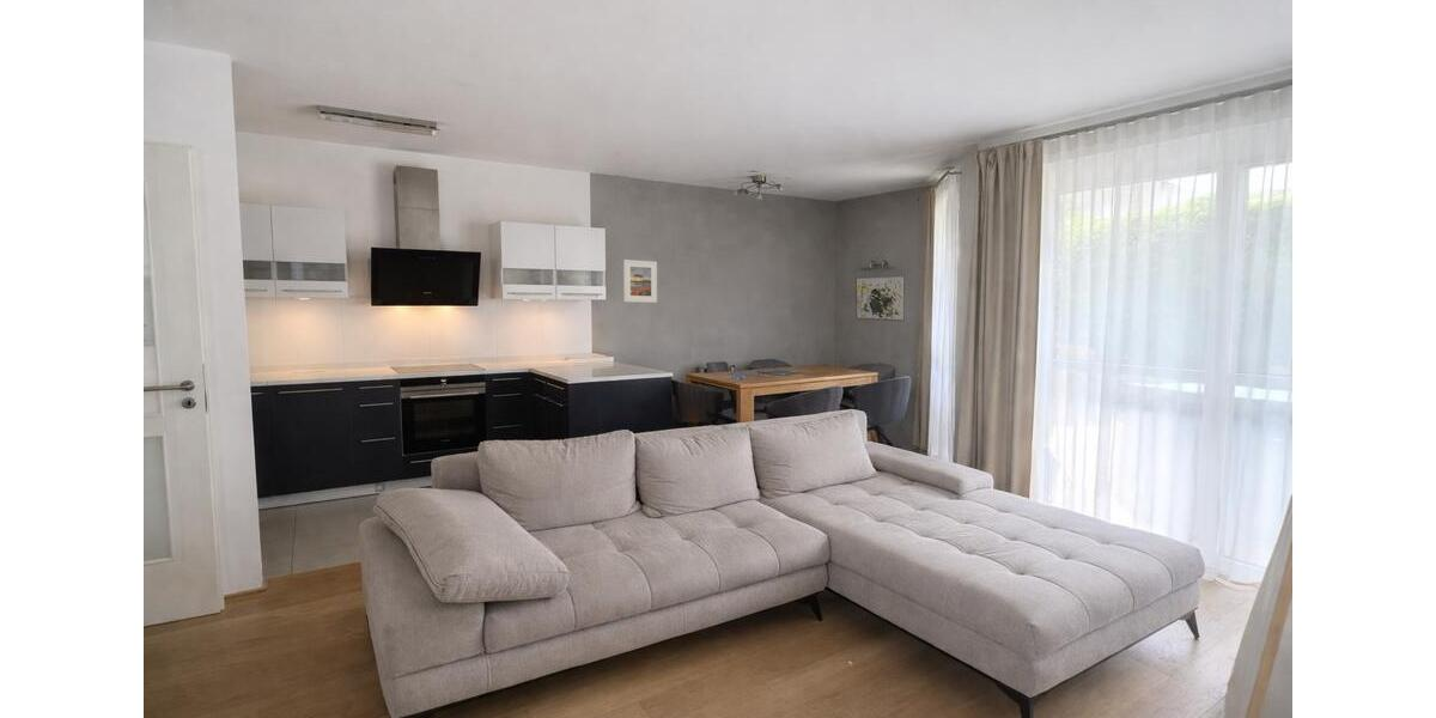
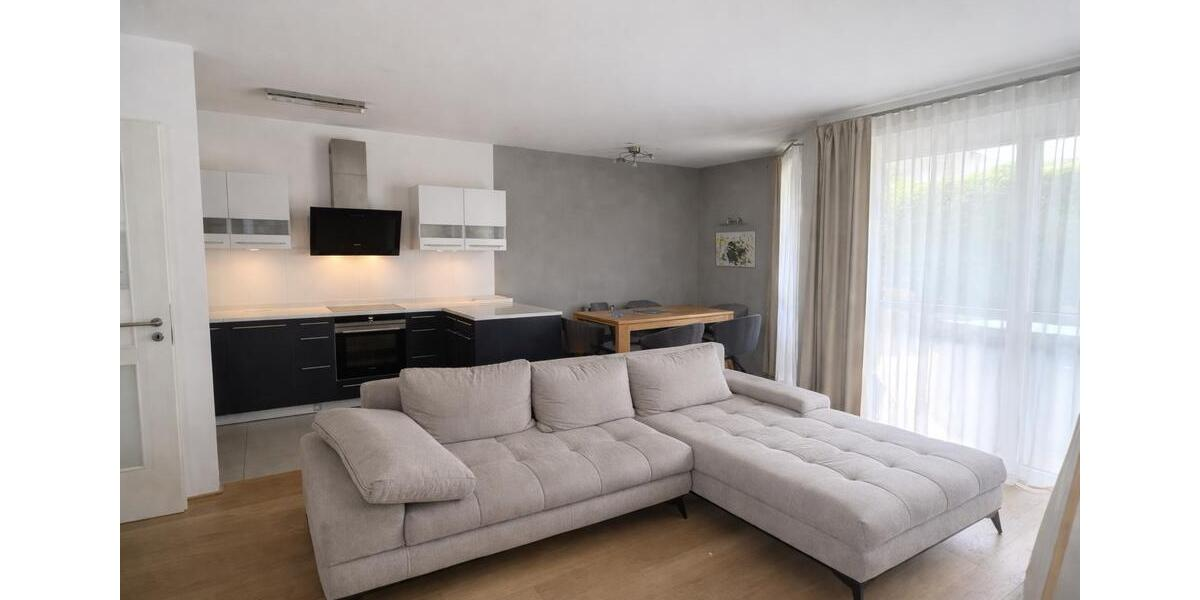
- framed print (640, 281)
